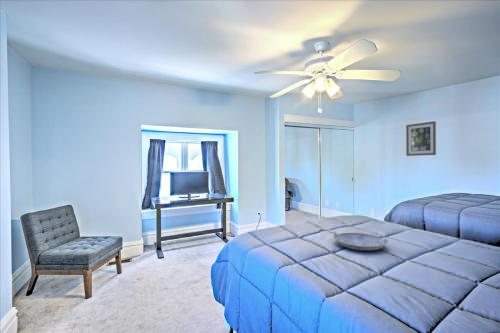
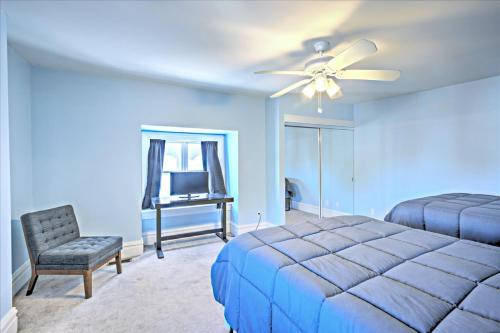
- serving tray (359, 240)
- wall art (420, 139)
